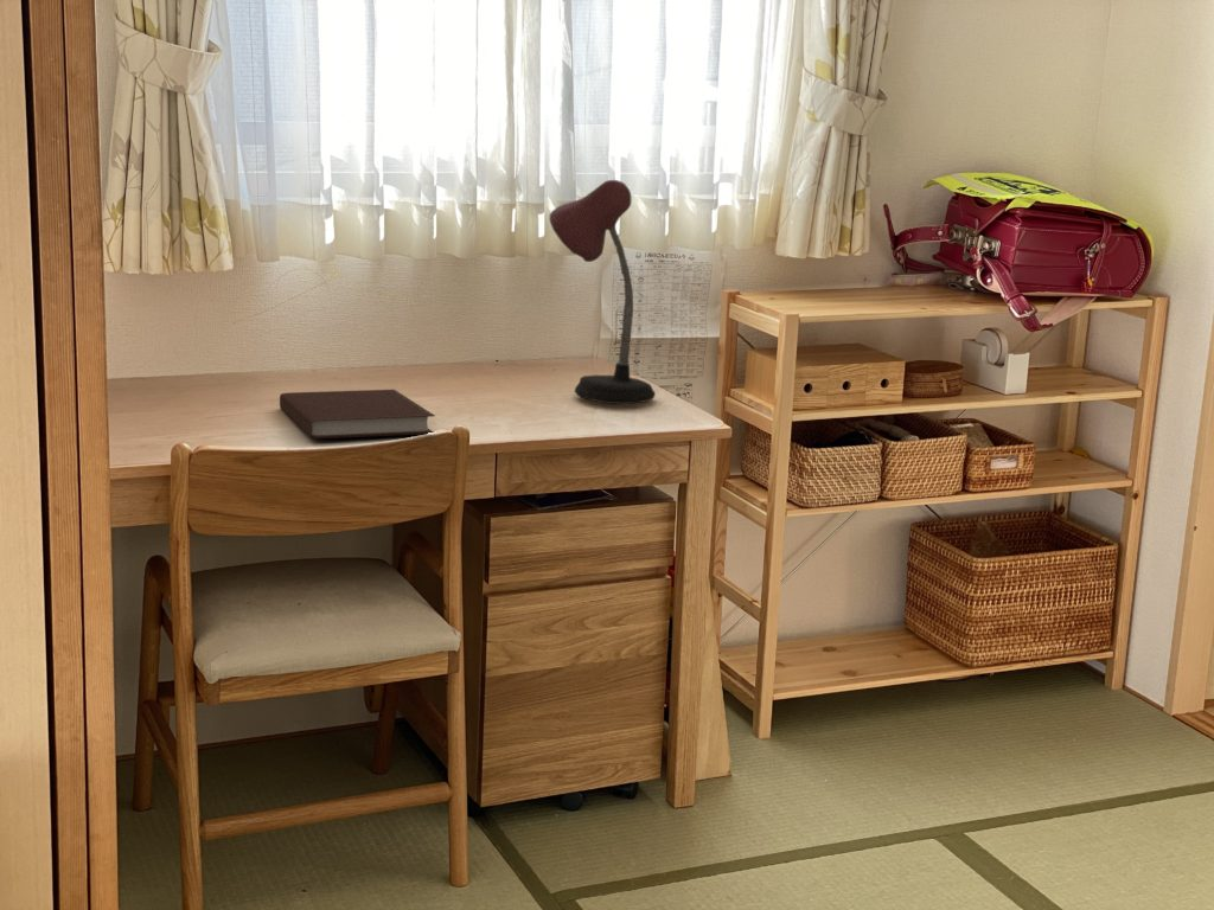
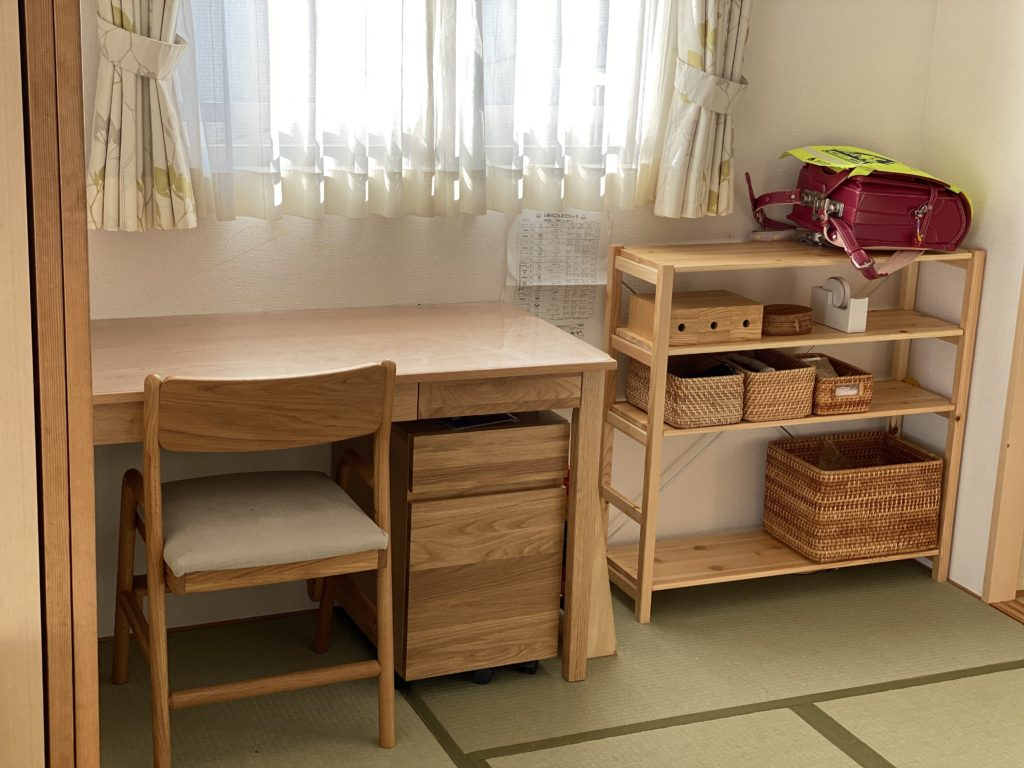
- notebook (354, 412)
- desk lamp (625, 290)
